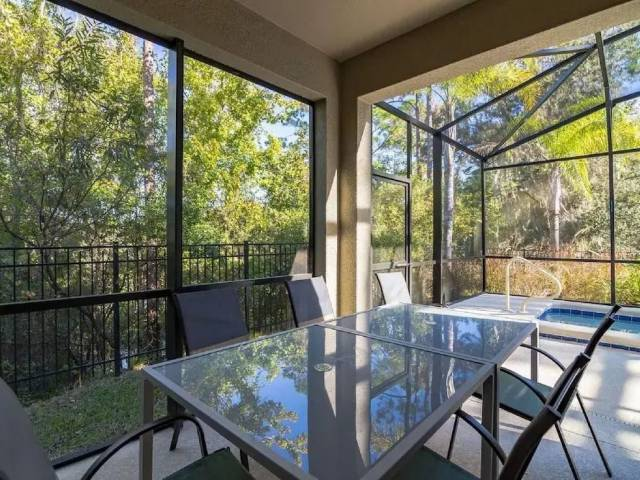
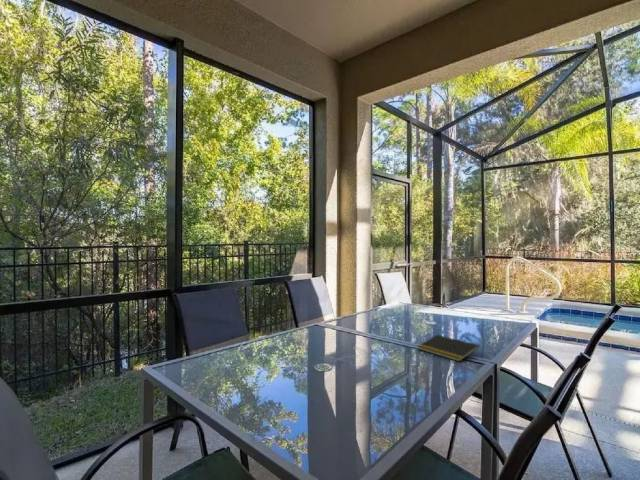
+ notepad (447, 347)
